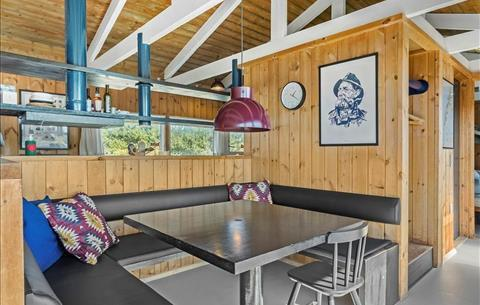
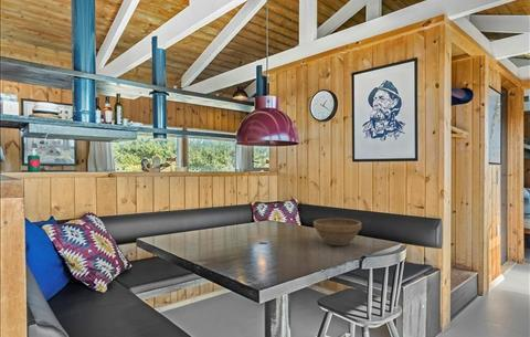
+ flower pot (337, 232)
